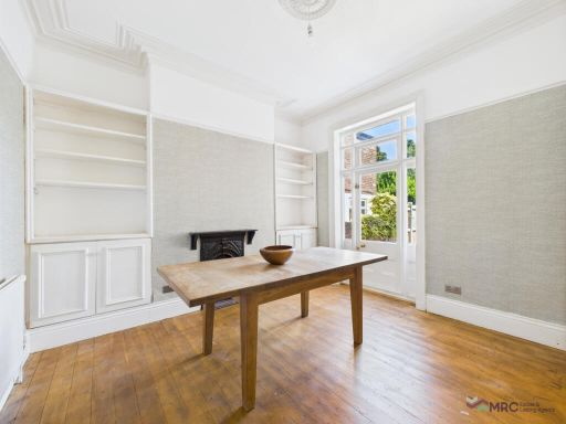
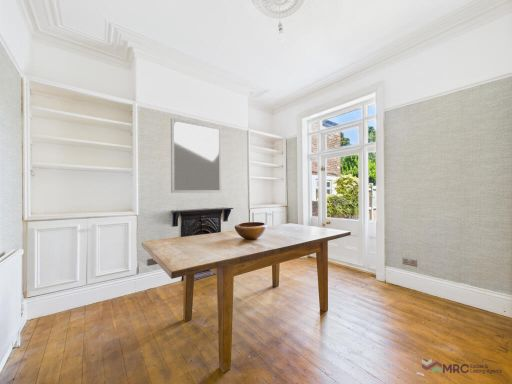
+ home mirror (197, 157)
